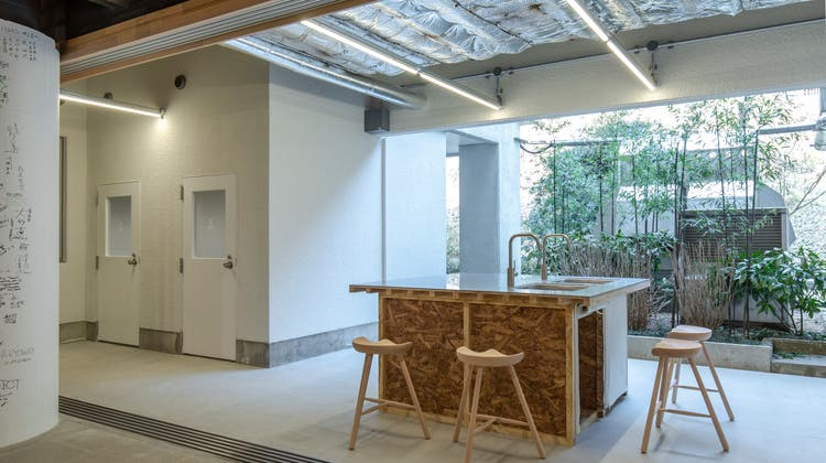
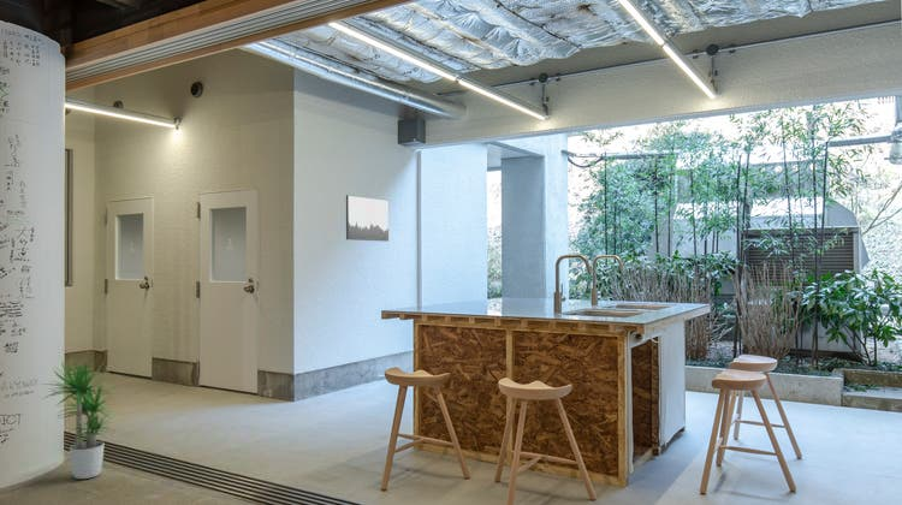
+ wall art (368, 219)
+ potted plant (81, 416)
